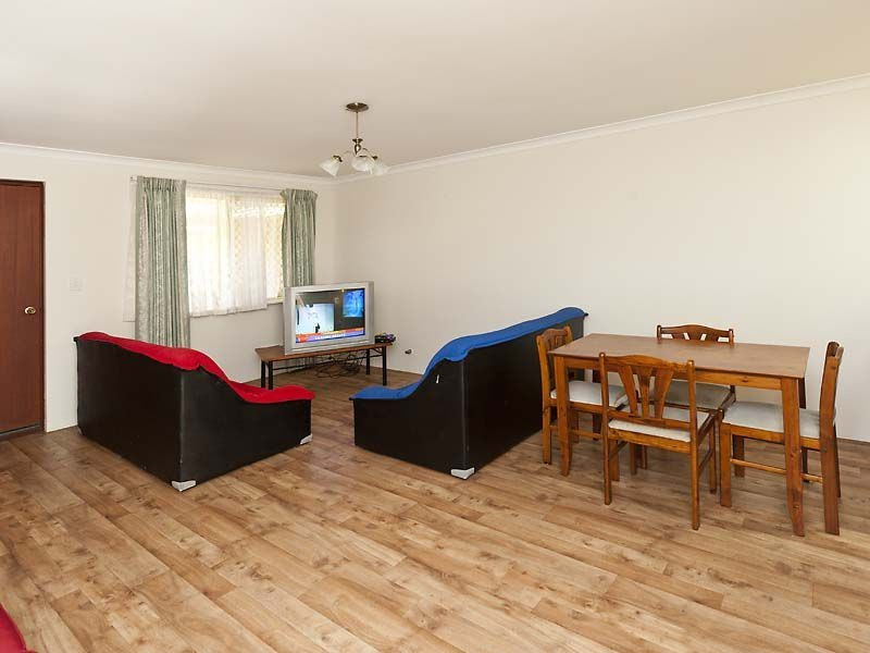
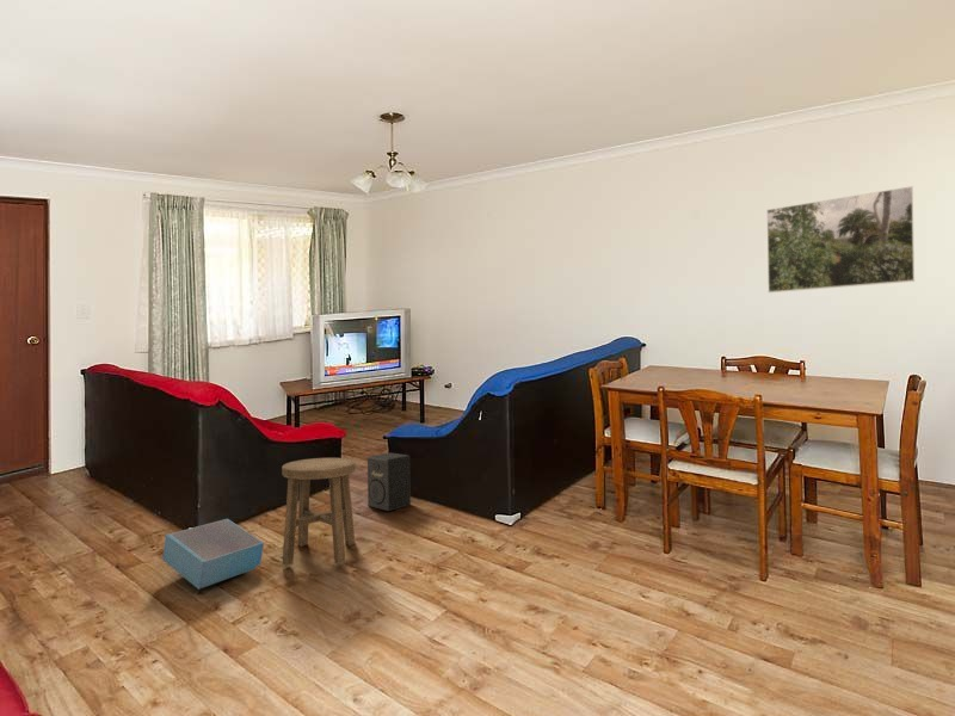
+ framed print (836, 242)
+ storage bin (201, 547)
+ stool (316, 512)
+ speaker (387, 481)
